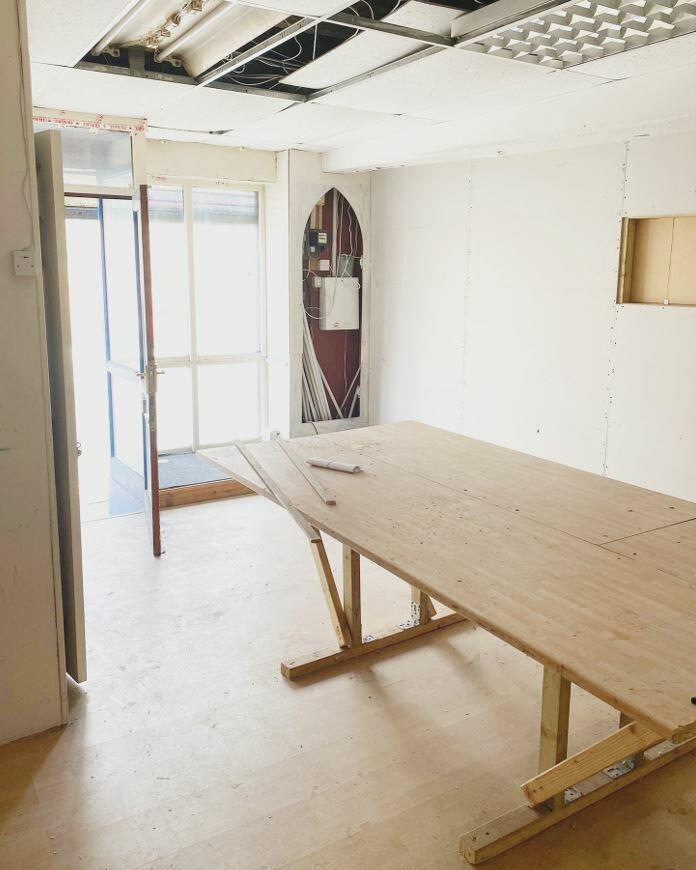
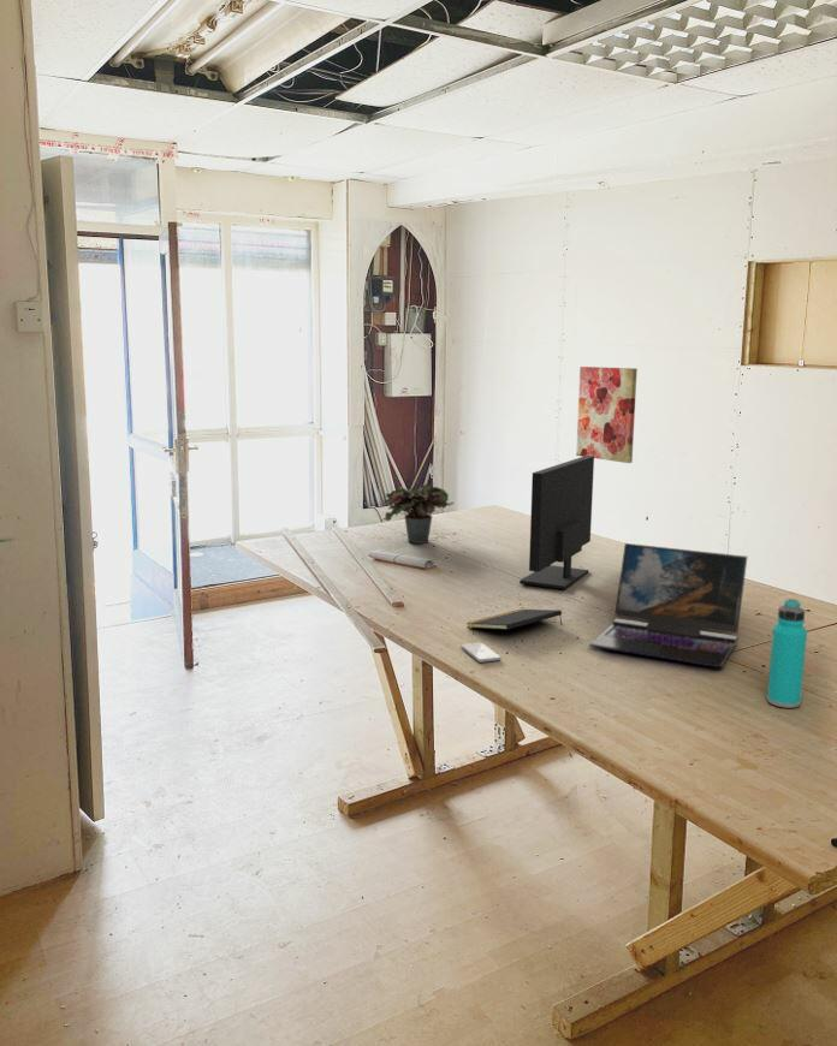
+ laptop (669, 601)
+ water bottle (788, 652)
+ monitor (557, 521)
+ potted plant (416, 513)
+ wall art (605, 414)
+ smartphone (480, 652)
+ notepad (514, 618)
